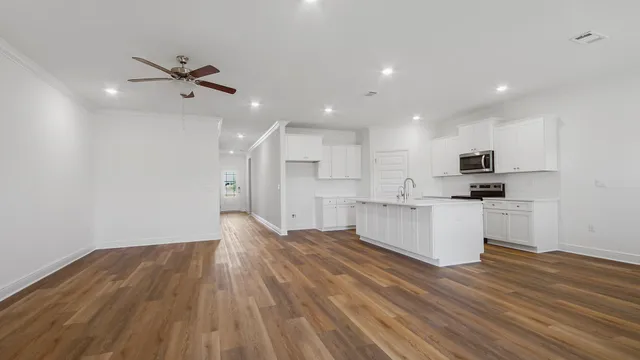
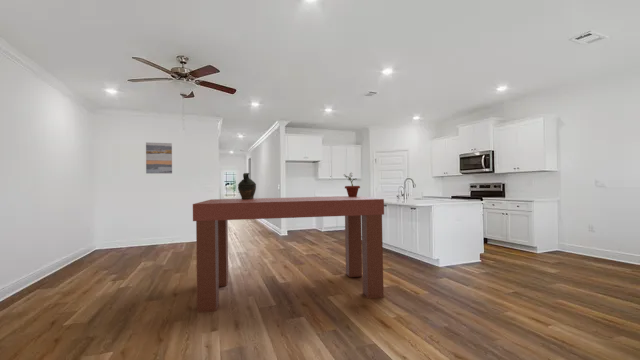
+ dining table (290, 217)
+ wall art (159, 158)
+ ceramic jug (247, 185)
+ potted plant (352, 184)
